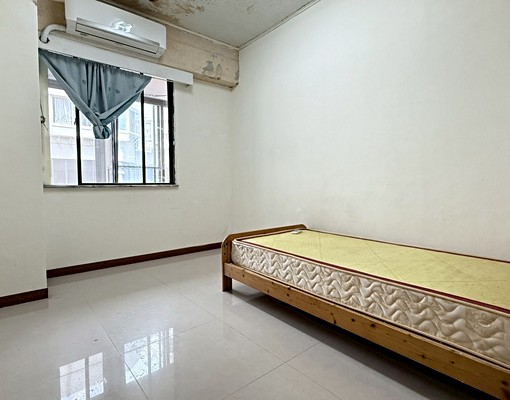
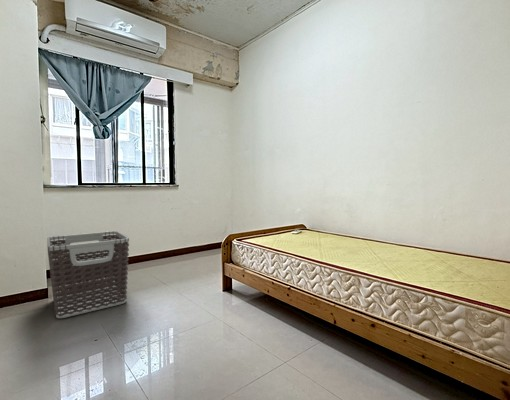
+ clothes hamper (89, 269)
